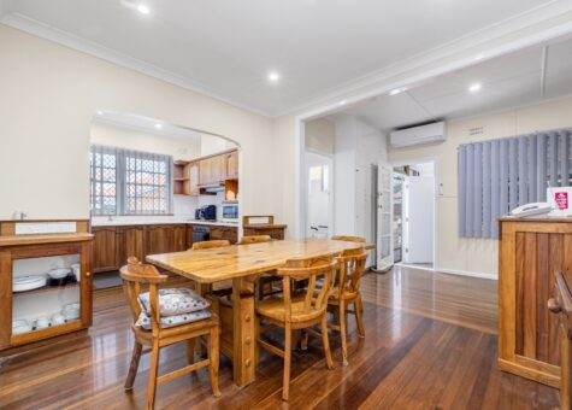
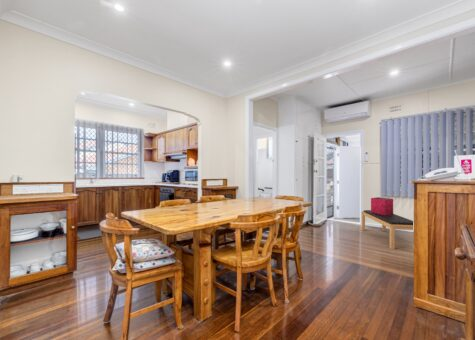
+ storage bin (381, 205)
+ bench (387, 226)
